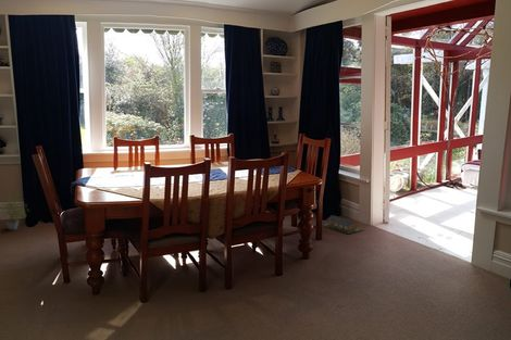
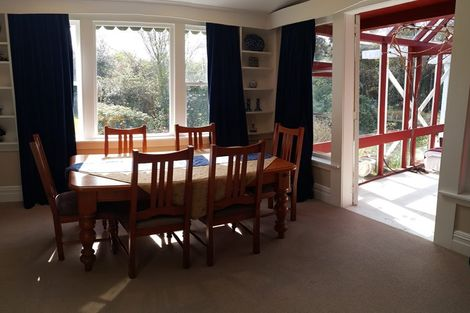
- architectural model (341, 222)
- potted plant (14, 211)
